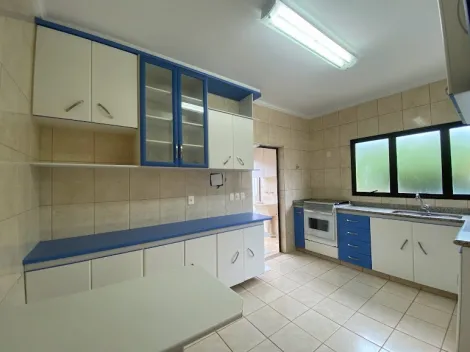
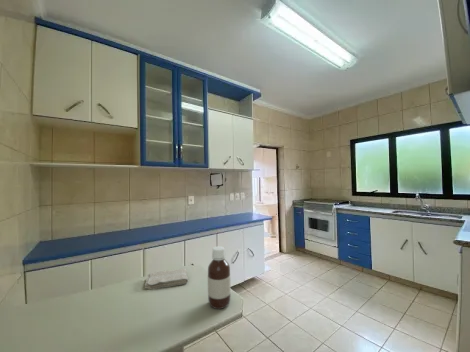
+ bottle (219, 275)
+ washcloth (167, 277)
